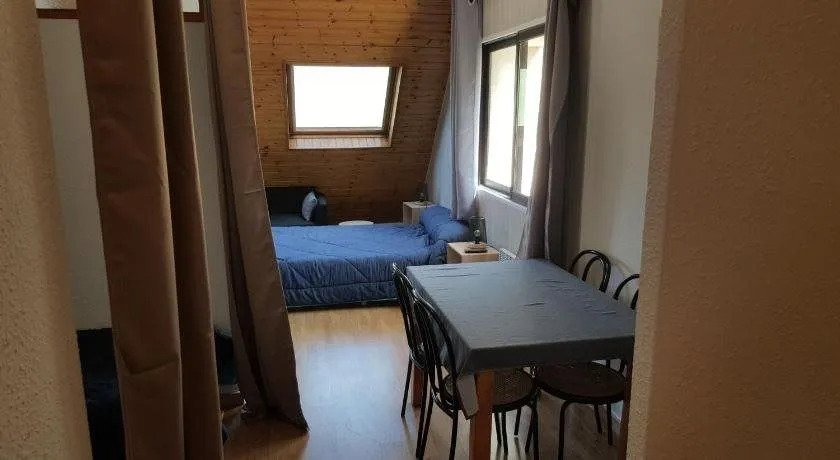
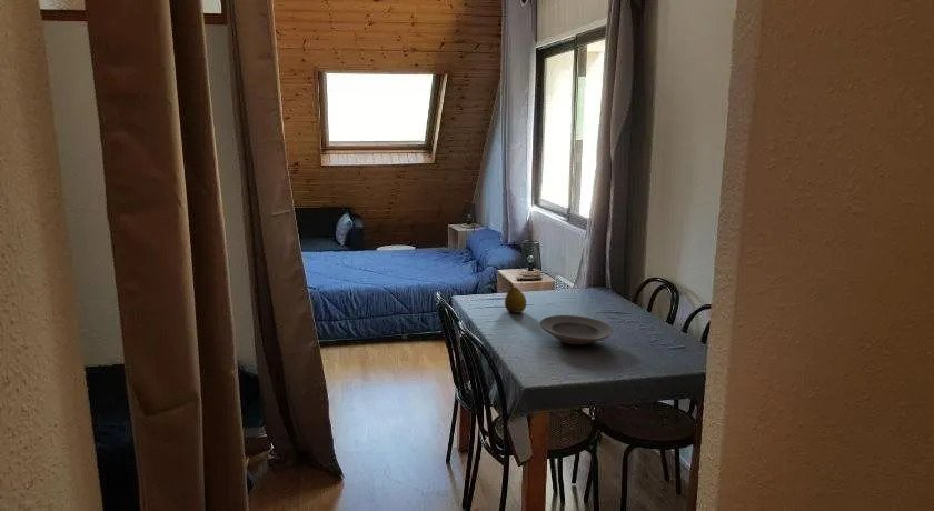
+ plate (575, 332)
+ fruit (515, 297)
